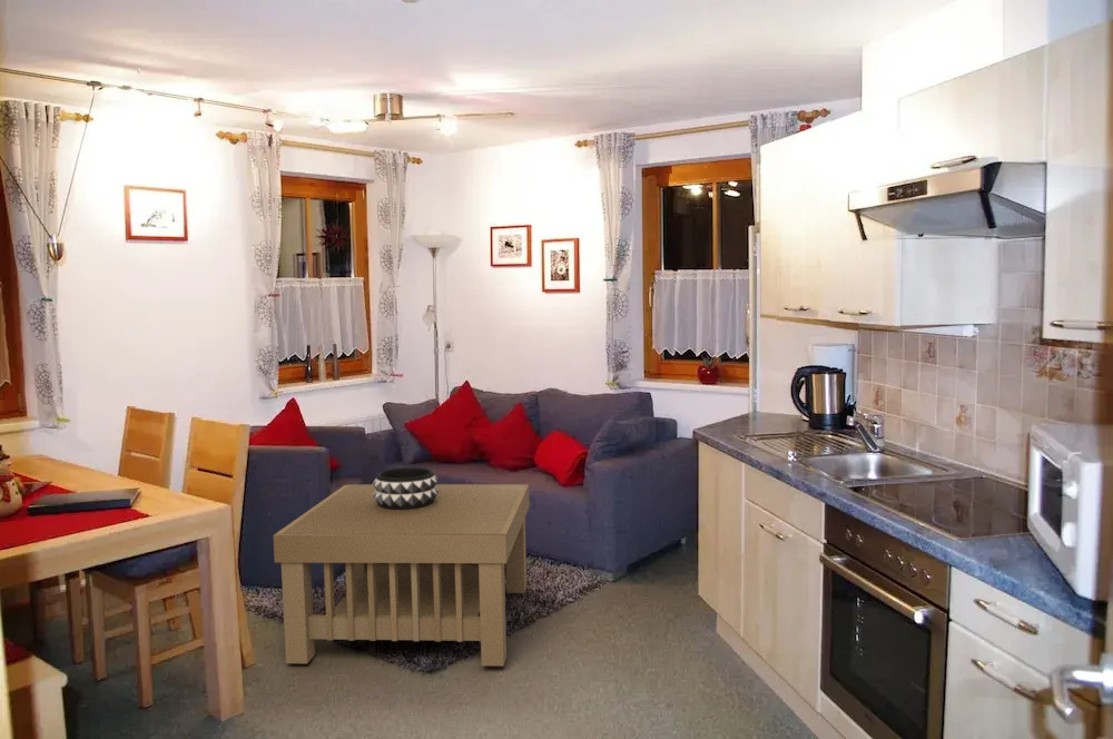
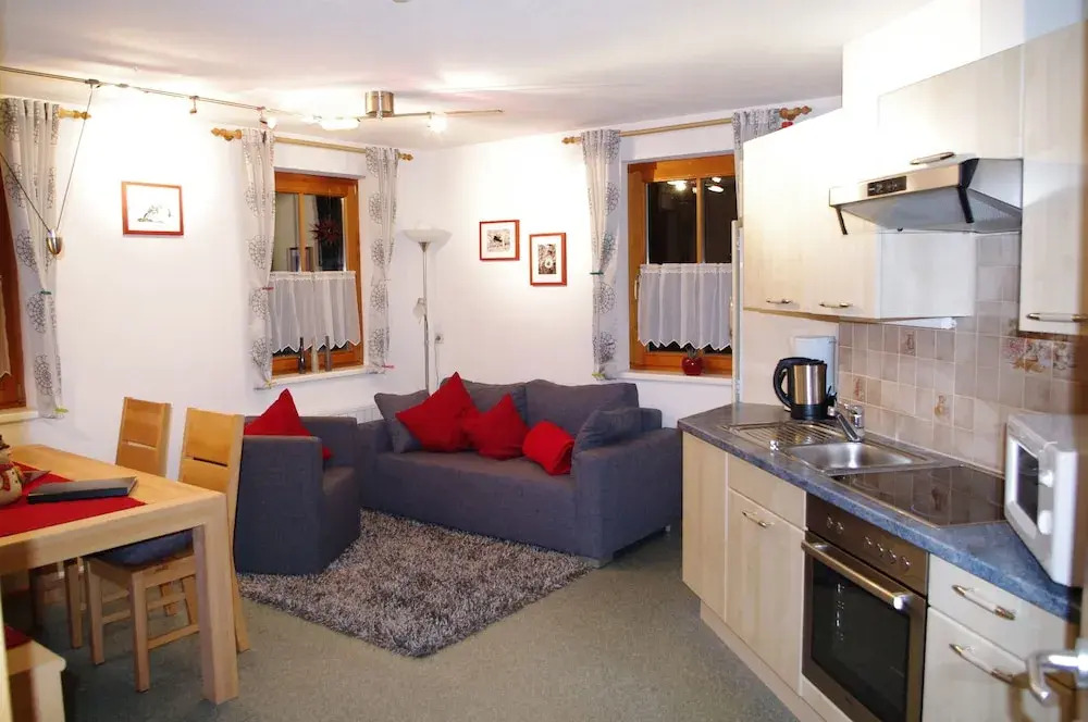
- decorative bowl (405, 487)
- coffee table (416, 564)
